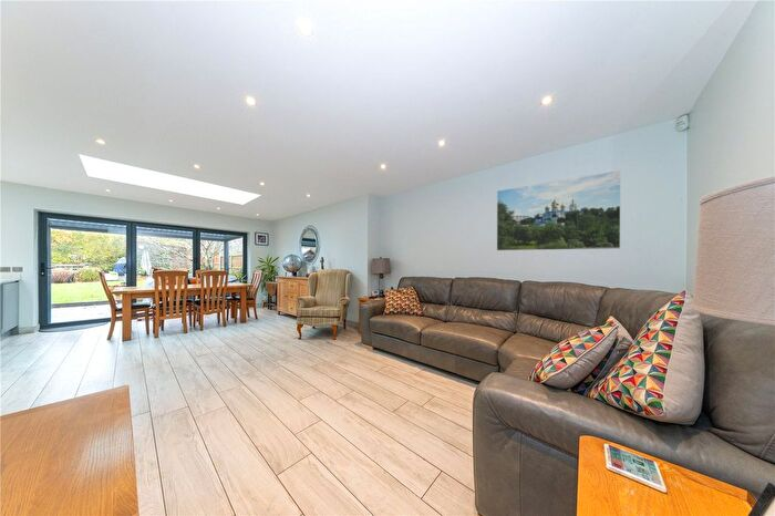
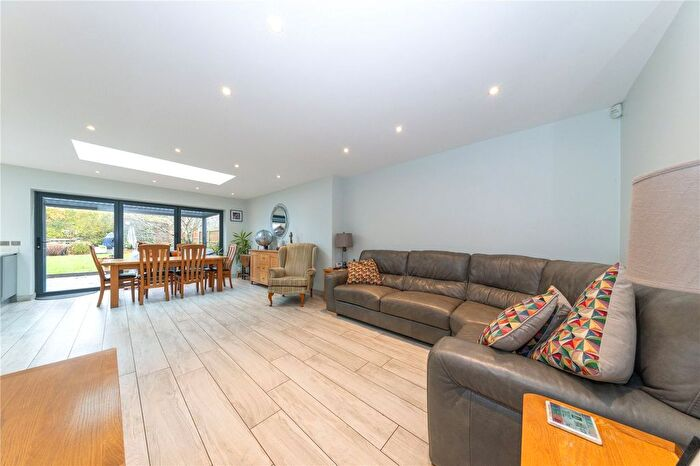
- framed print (550, 216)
